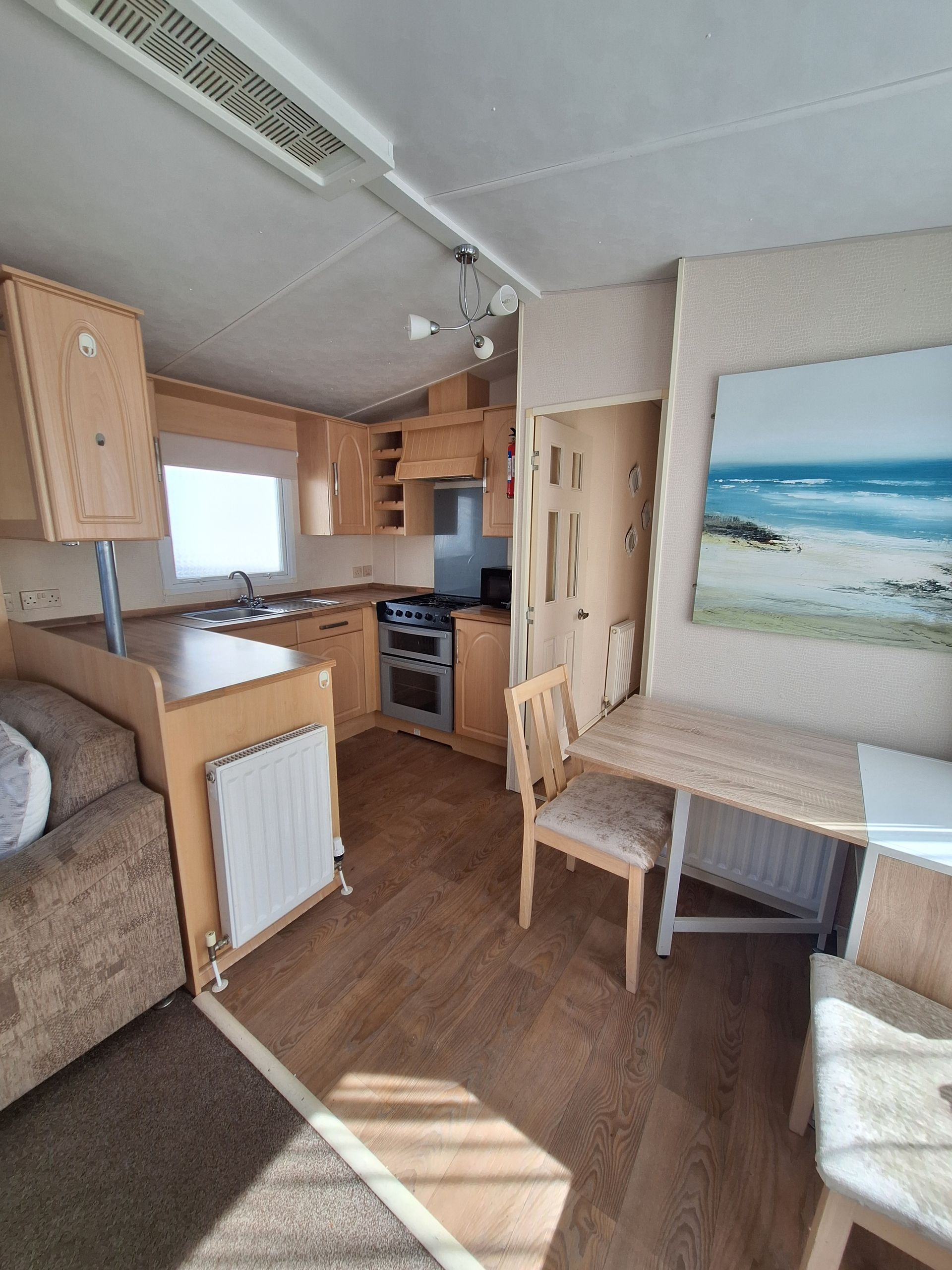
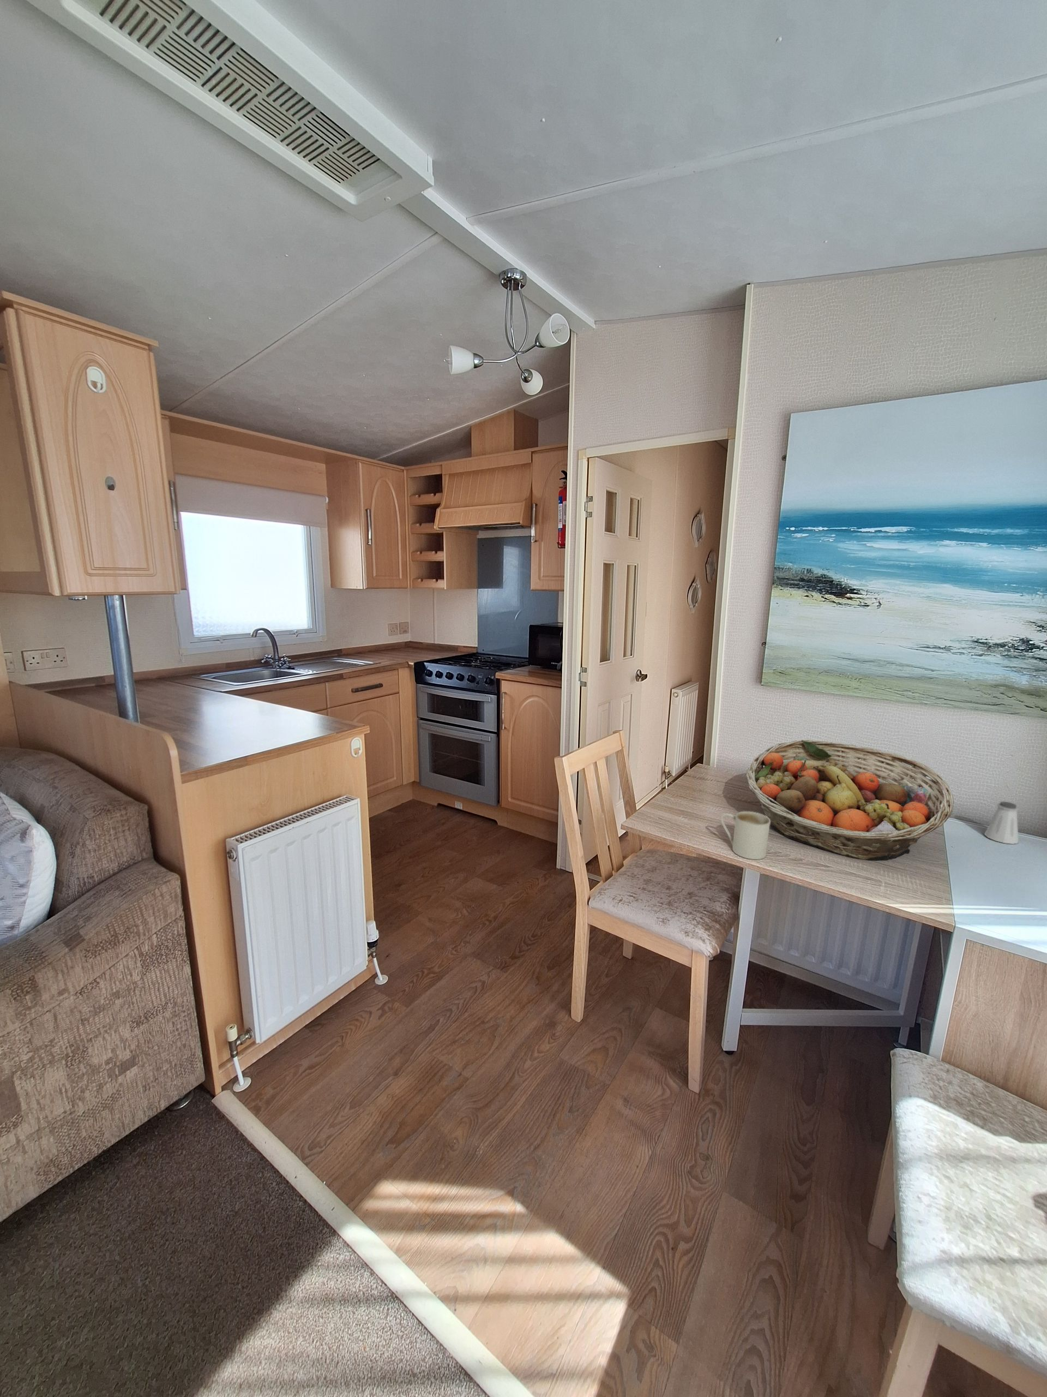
+ mug (743, 833)
+ saltshaker (1004, 821)
+ fruit basket (839, 795)
